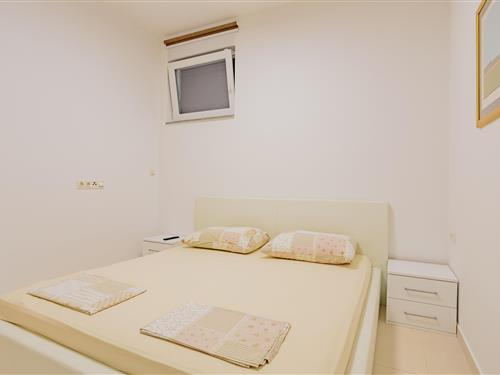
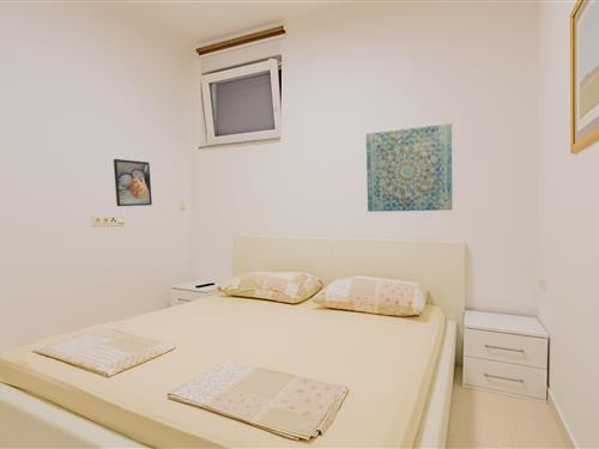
+ wall art (407, 170)
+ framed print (133, 183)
